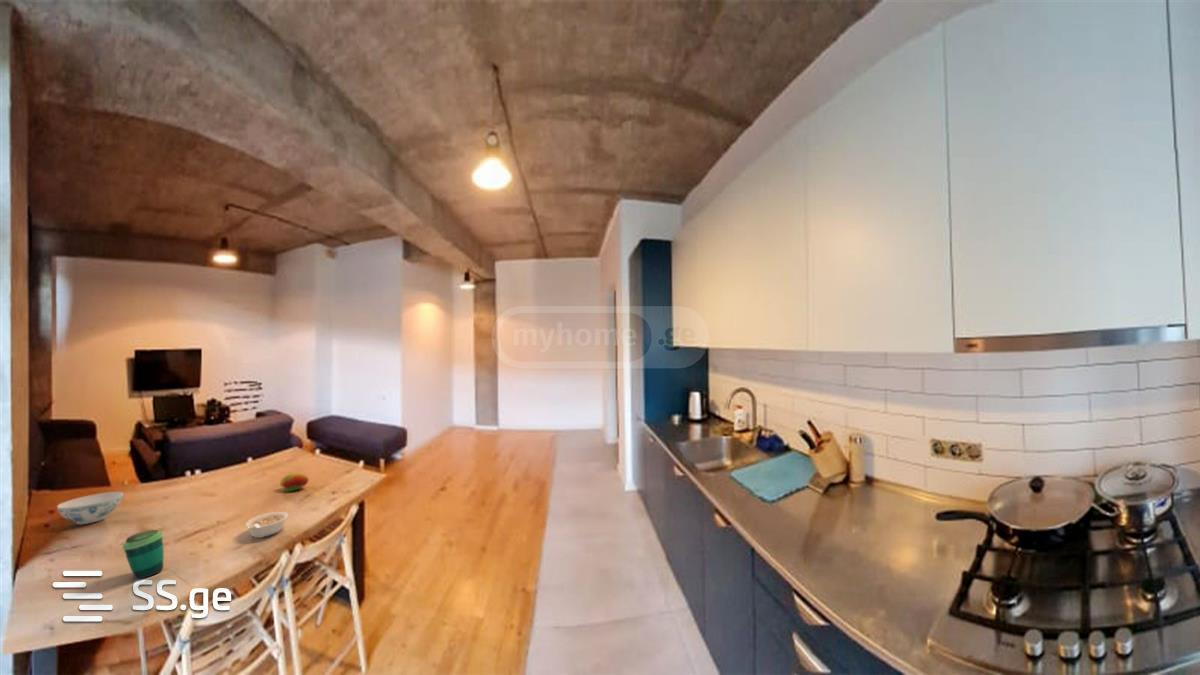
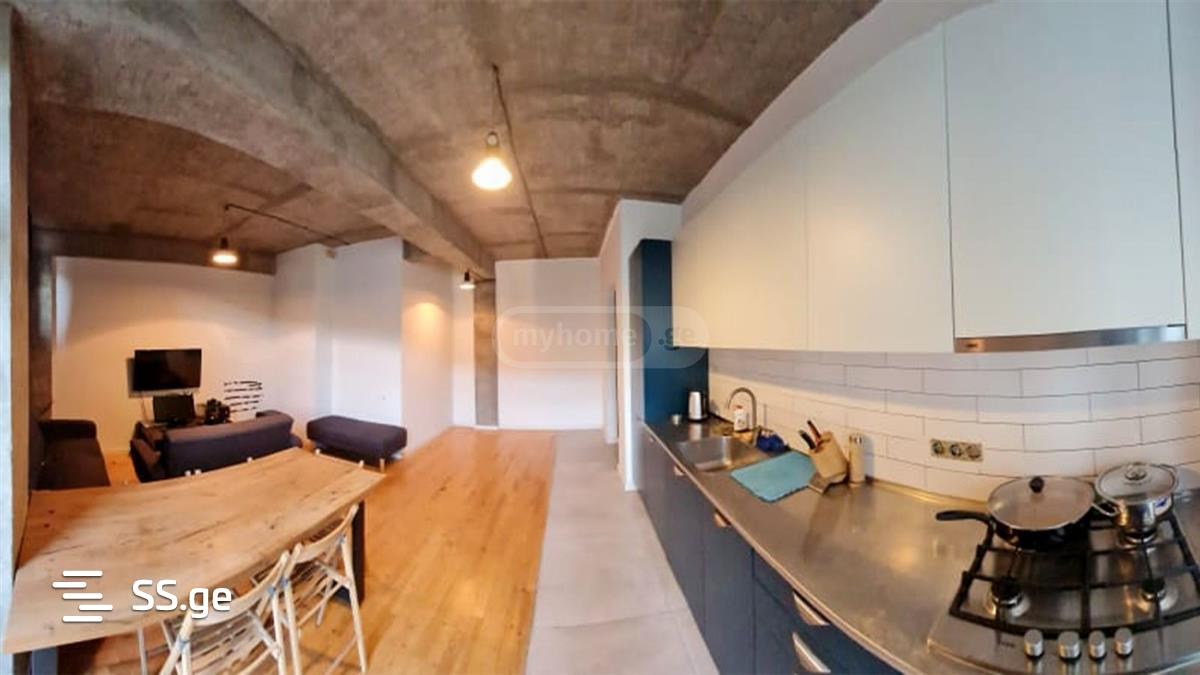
- cup (143, 554)
- legume (267, 524)
- chinaware (91, 509)
- fruit (294, 481)
